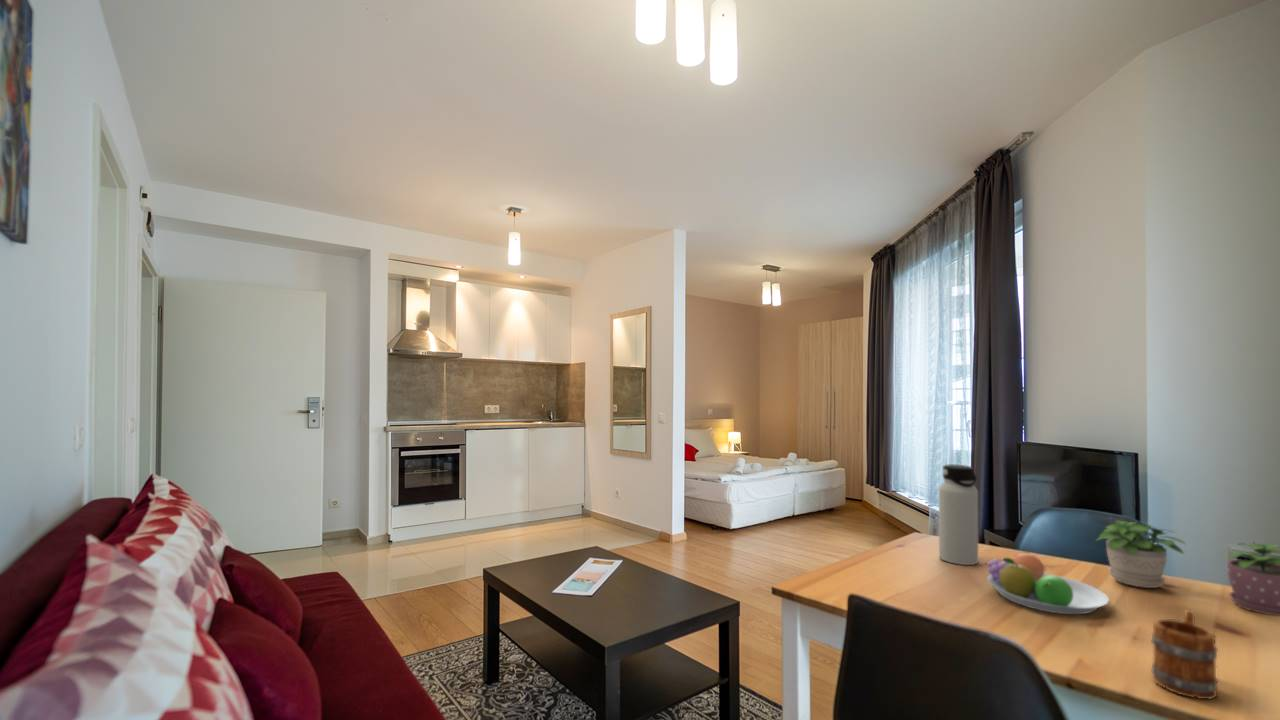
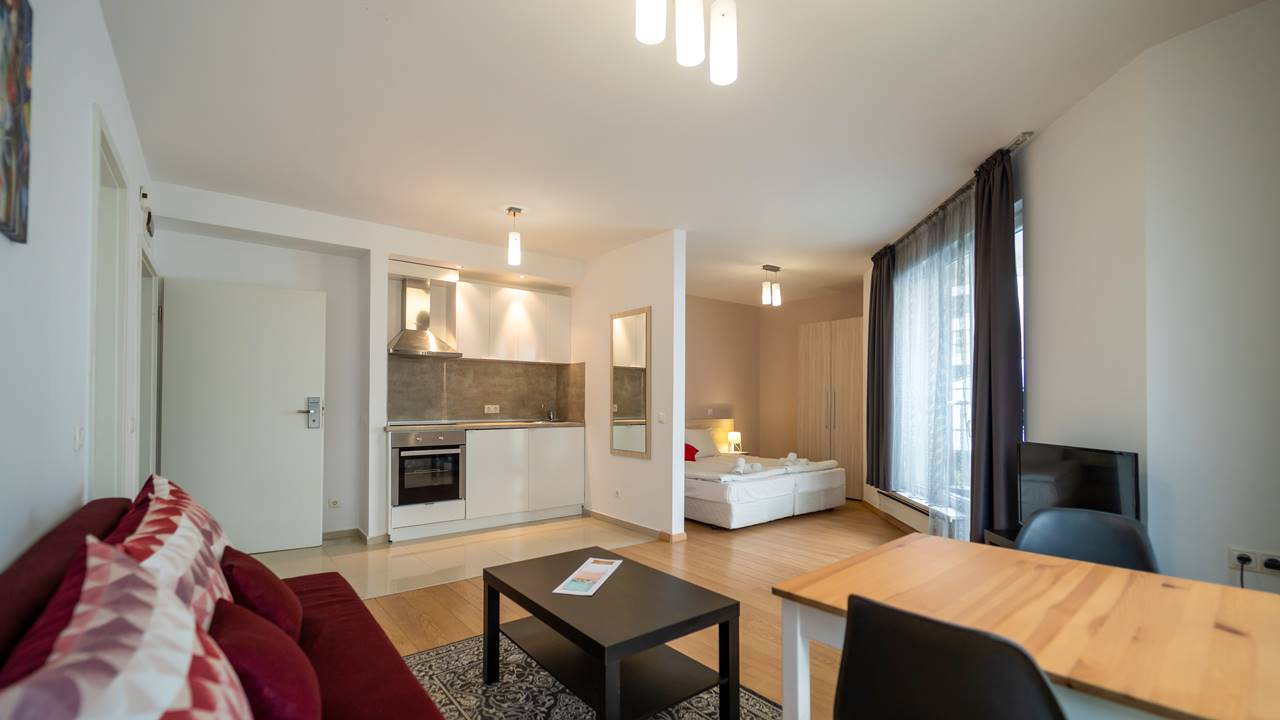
- mug (1185, 650)
- potted plant (1183, 553)
- fruit bowl (1043, 578)
- water bottle (958, 512)
